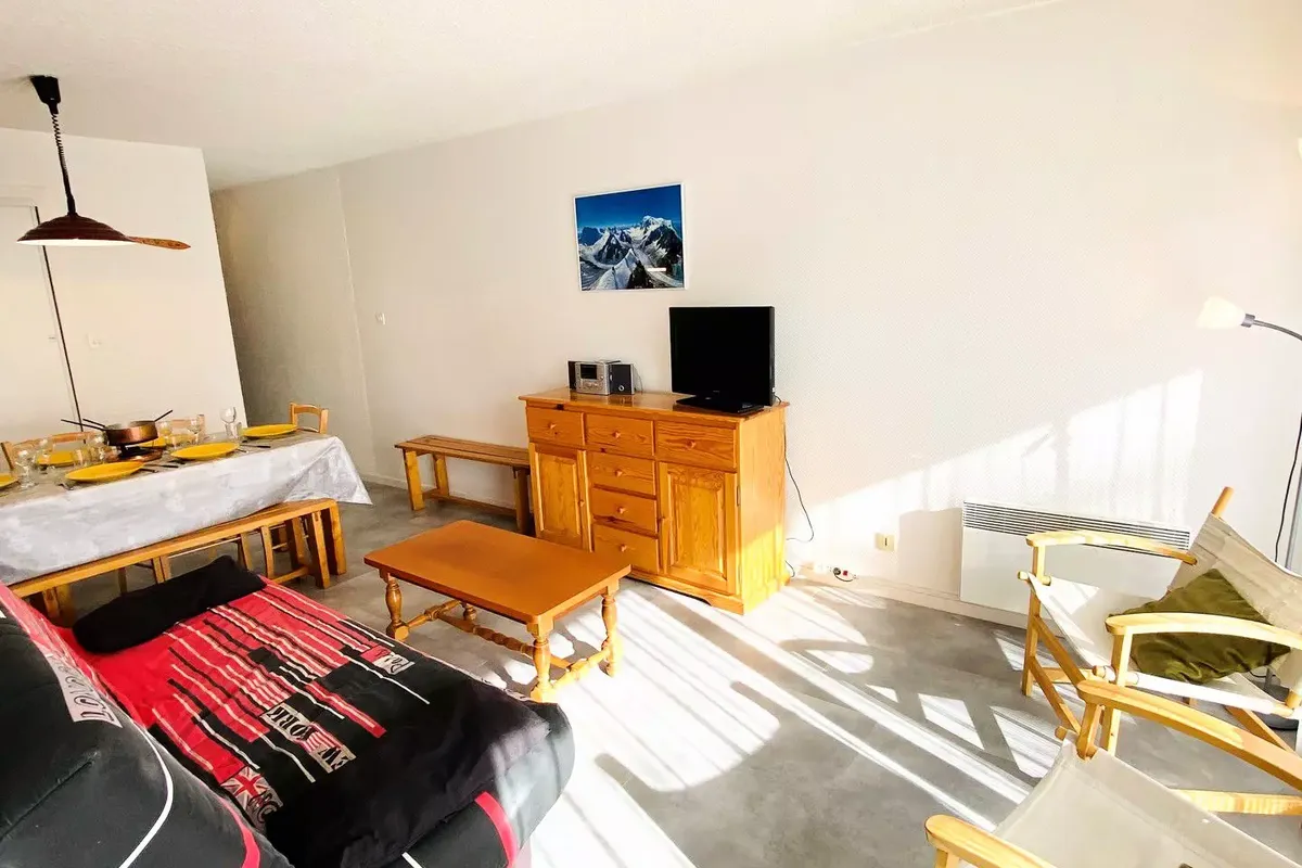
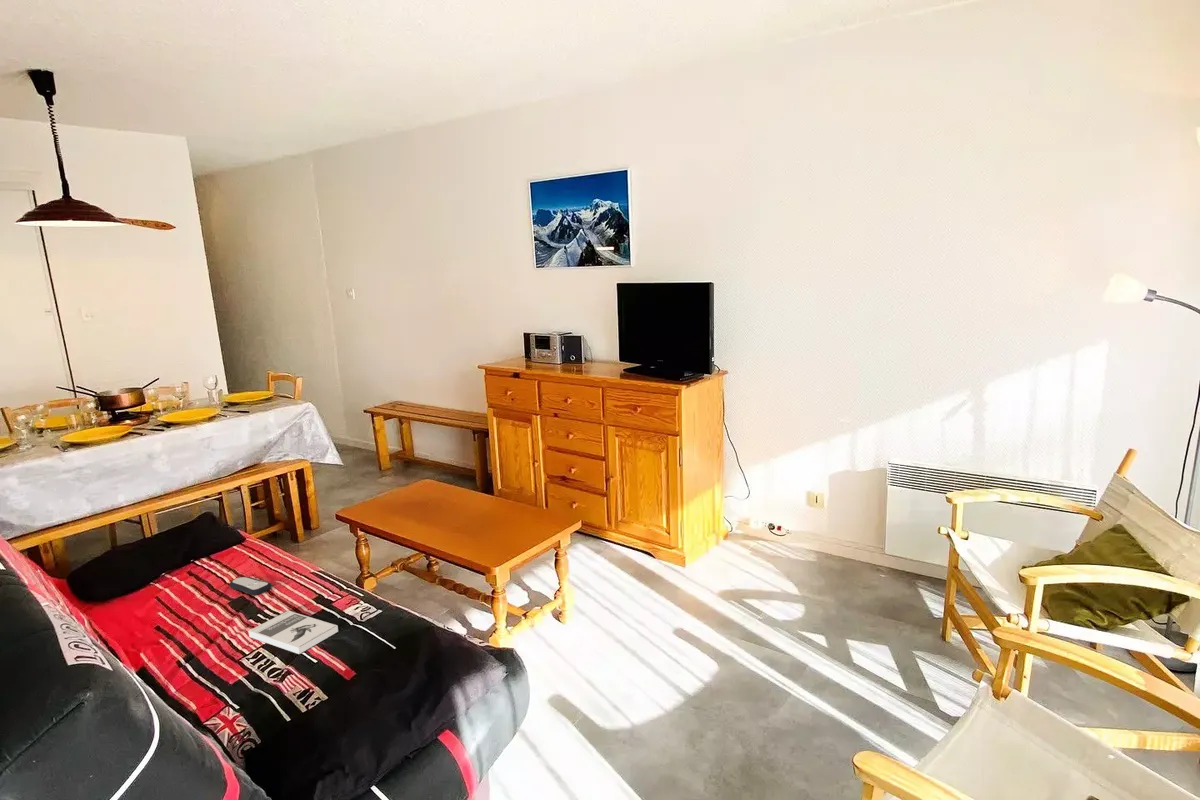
+ book (293, 631)
+ remote control (249, 585)
